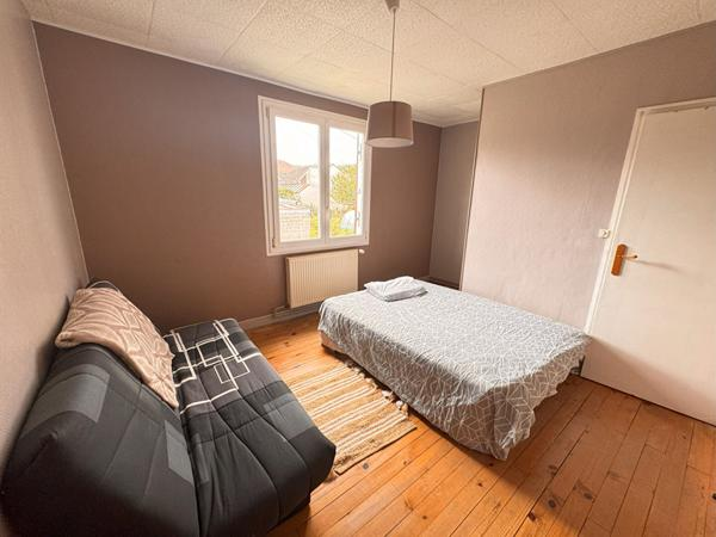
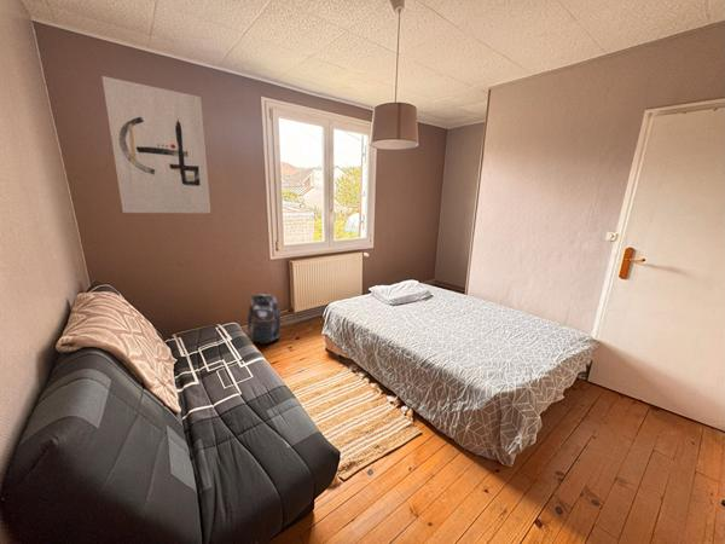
+ wall art (162, 152)
+ backpack (263, 316)
